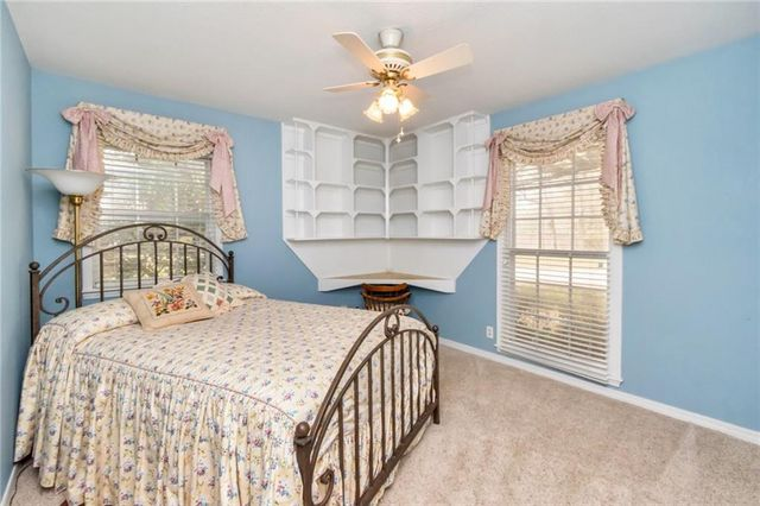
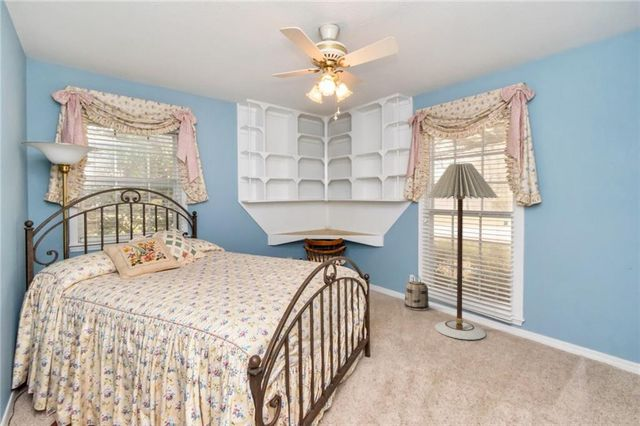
+ basket (416, 291)
+ floor lamp (459, 247)
